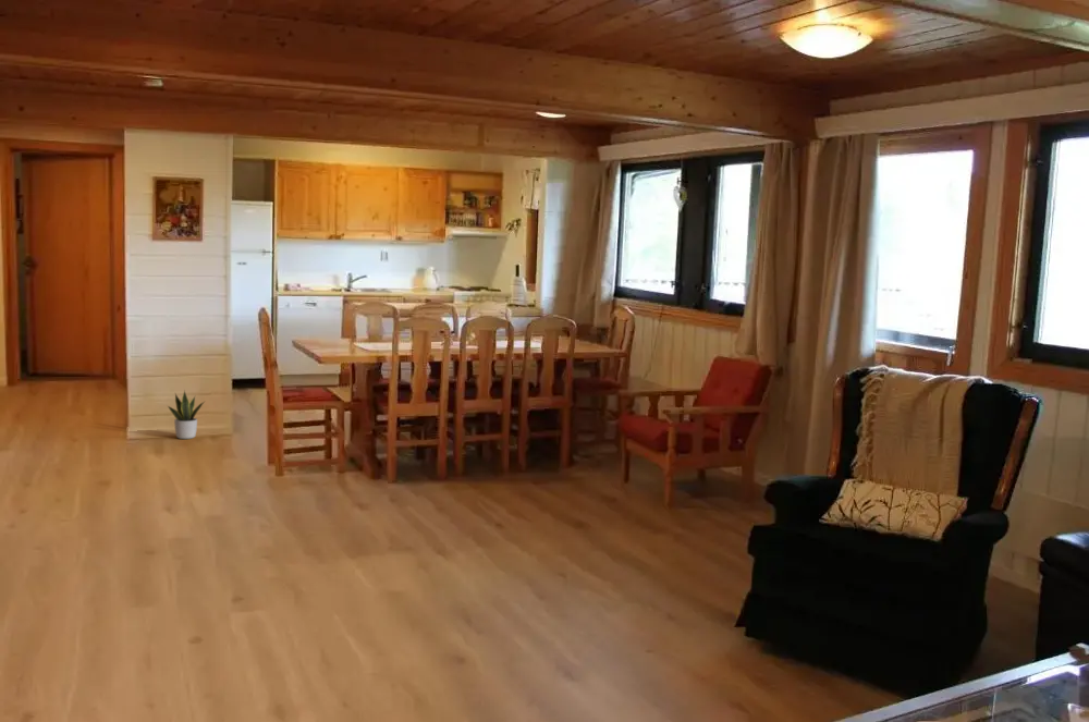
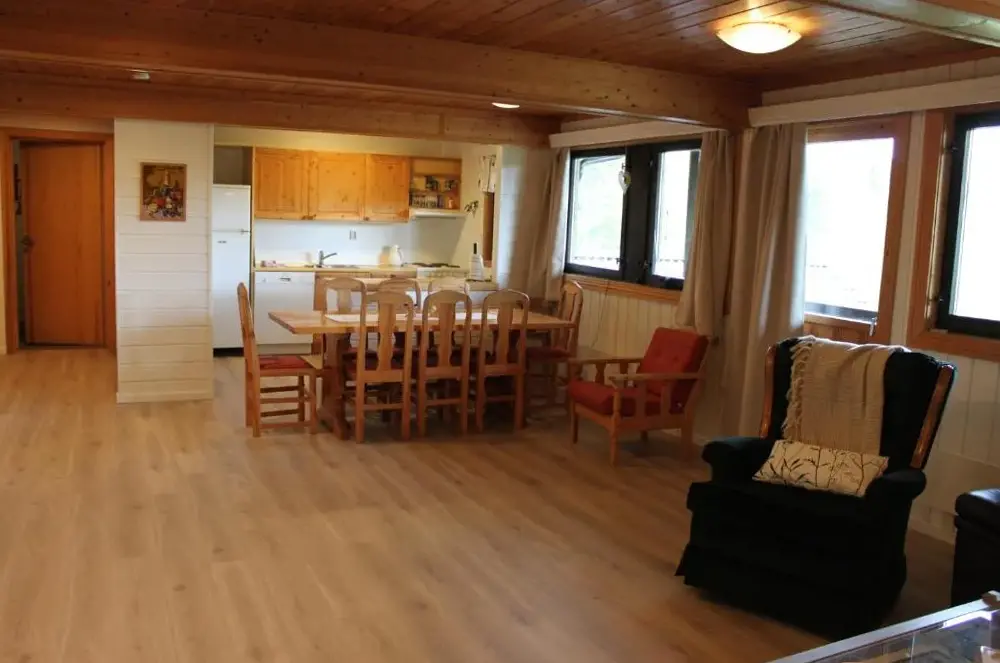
- potted plant (186, 413)
